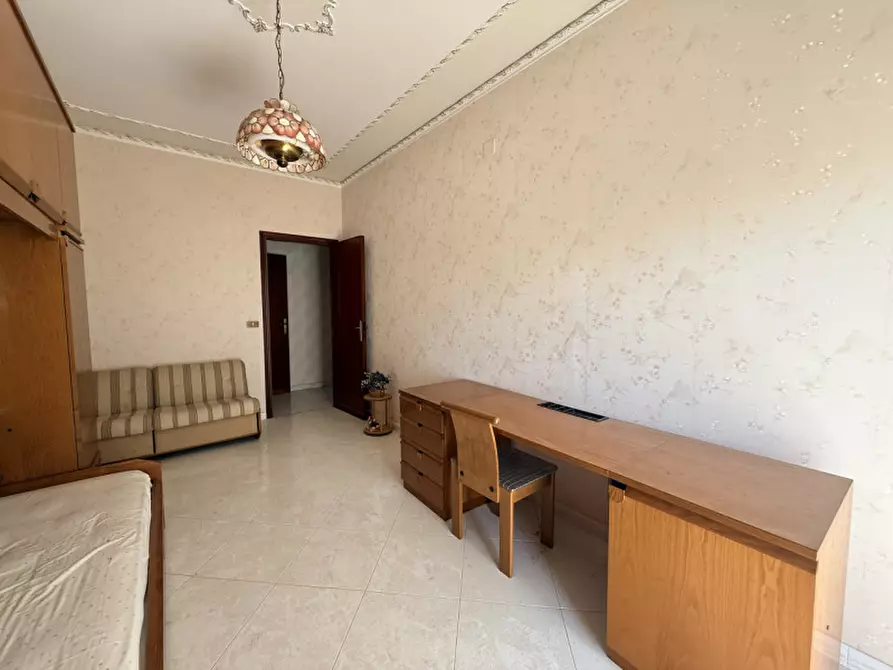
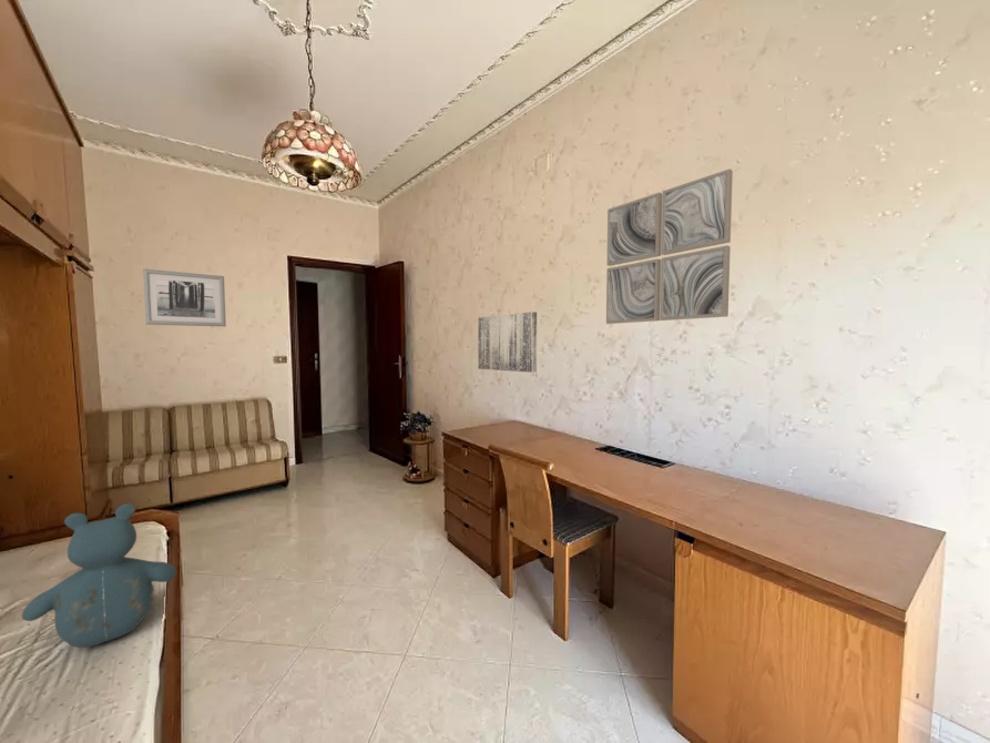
+ teddy bear (106, 564)
+ wall art (660, 255)
+ wall art (186, 298)
+ wall art (504, 343)
